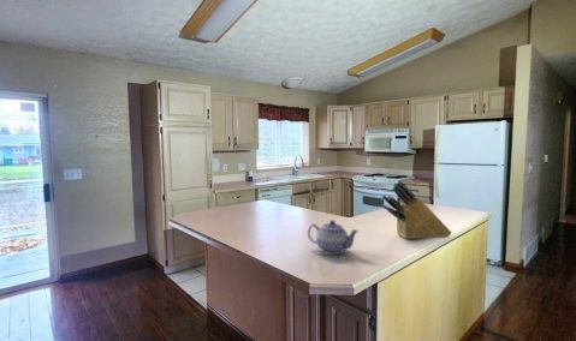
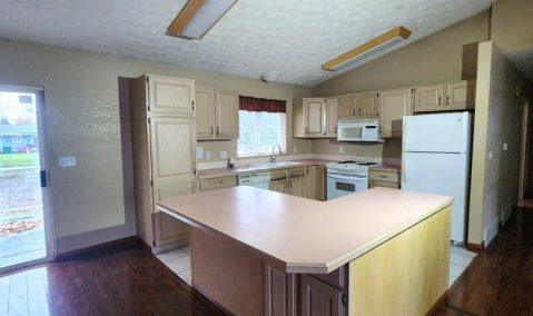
- teapot (332, 235)
- knife block (415, 208)
